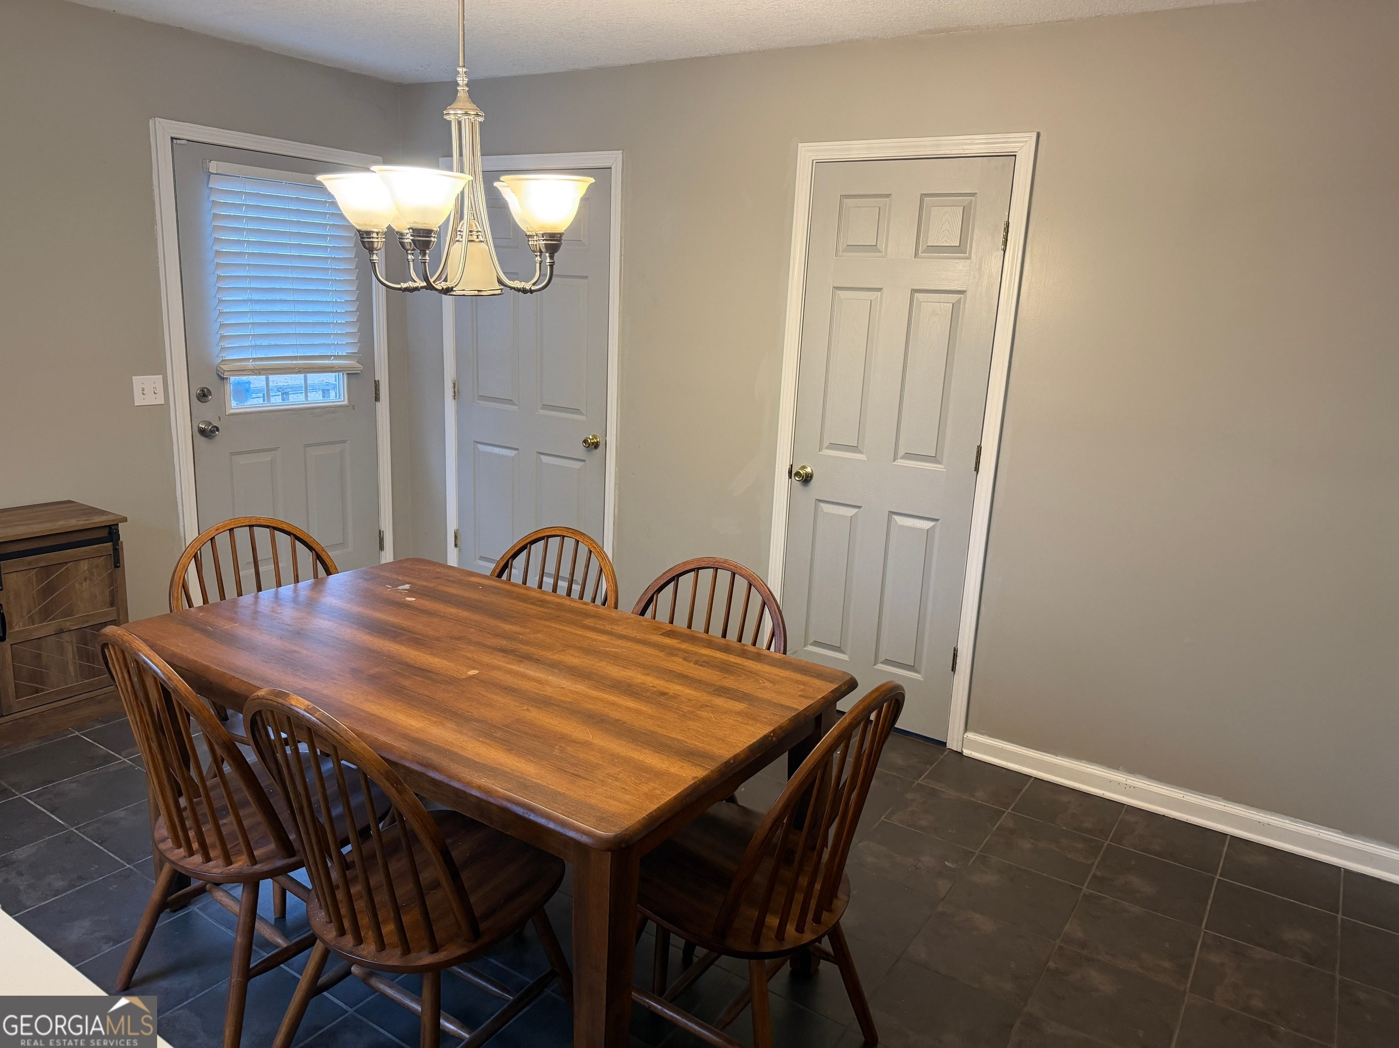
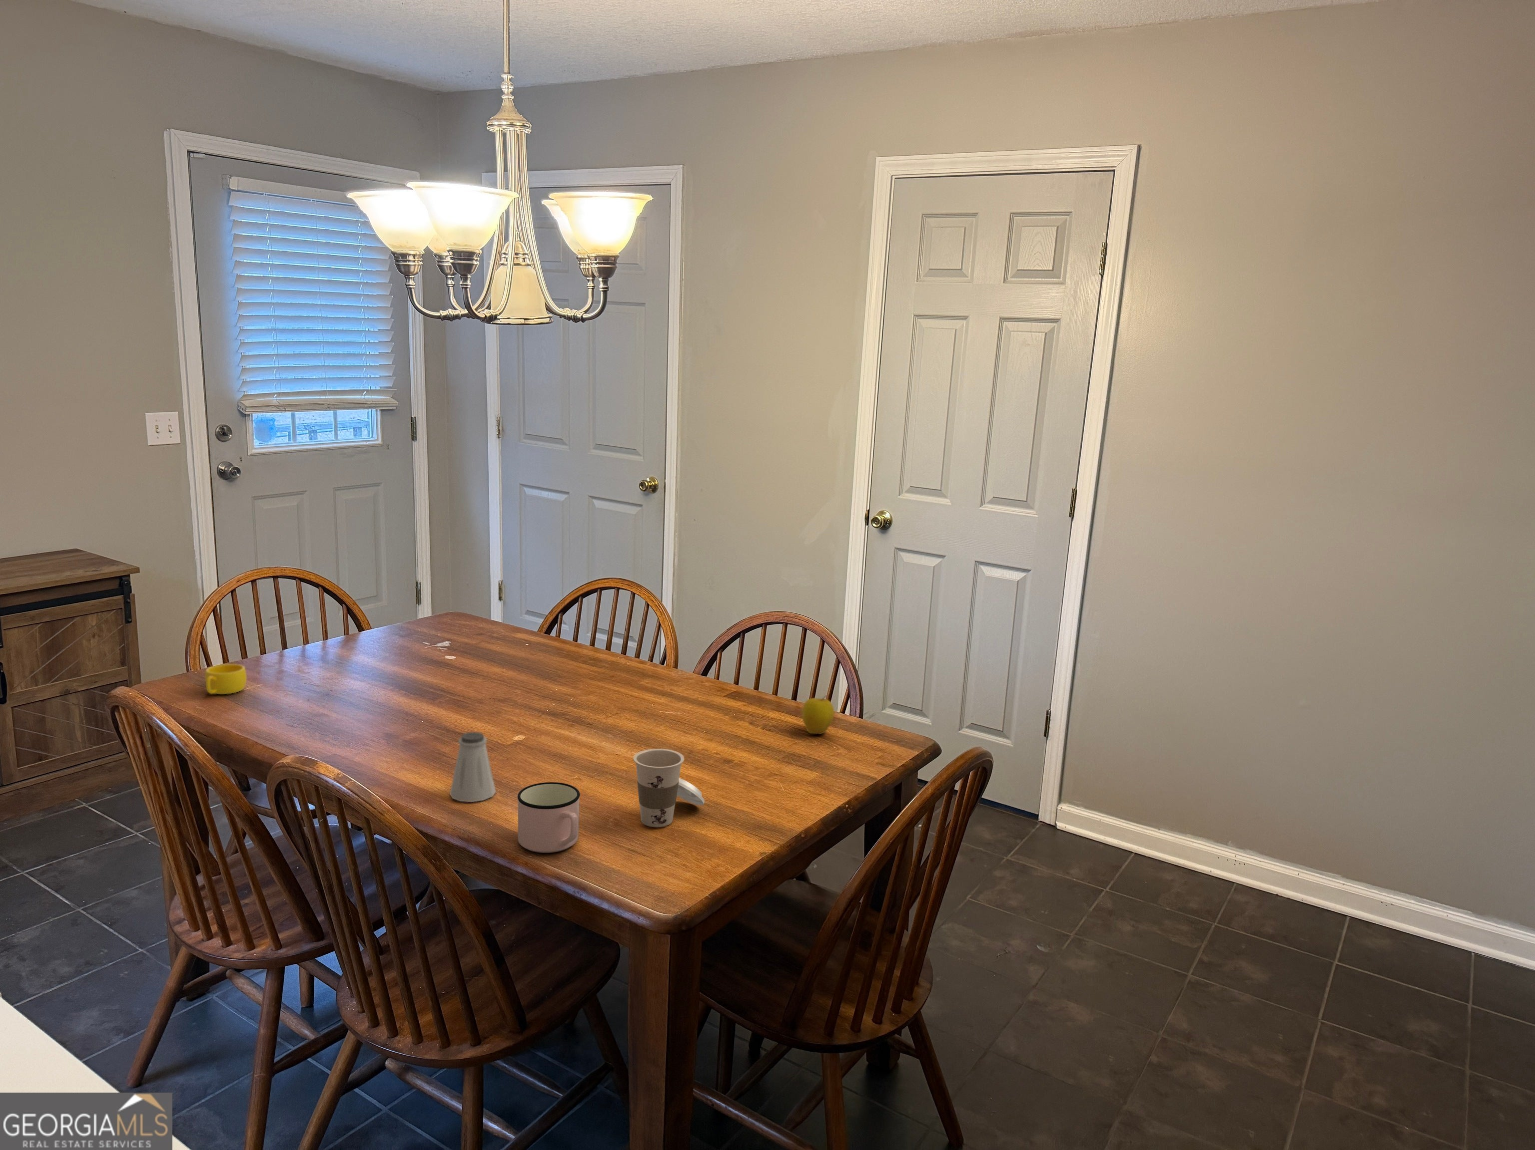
+ mug (554, 820)
+ apple (817, 714)
+ saltshaker (473, 765)
+ cup (668, 785)
+ cup (222, 681)
